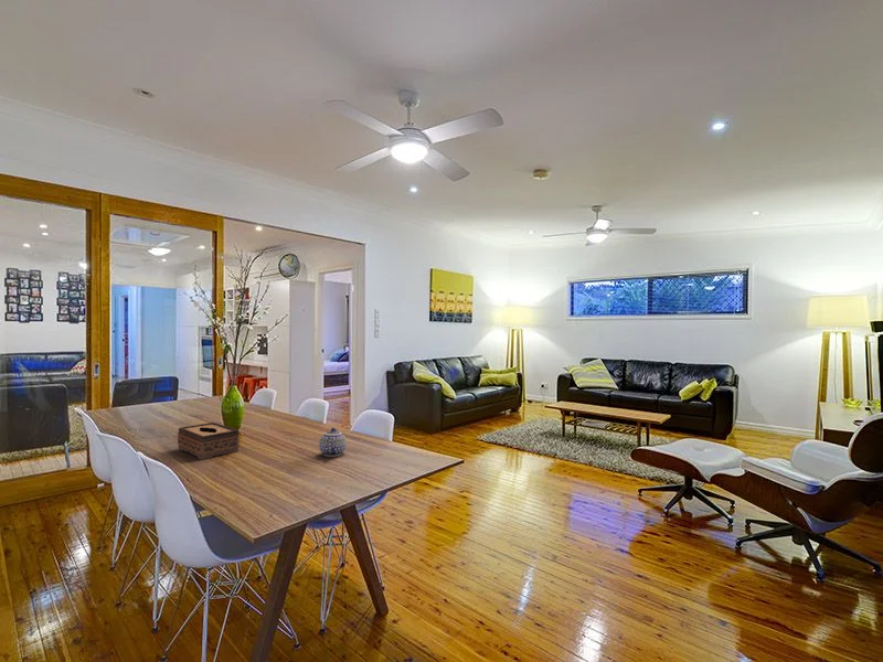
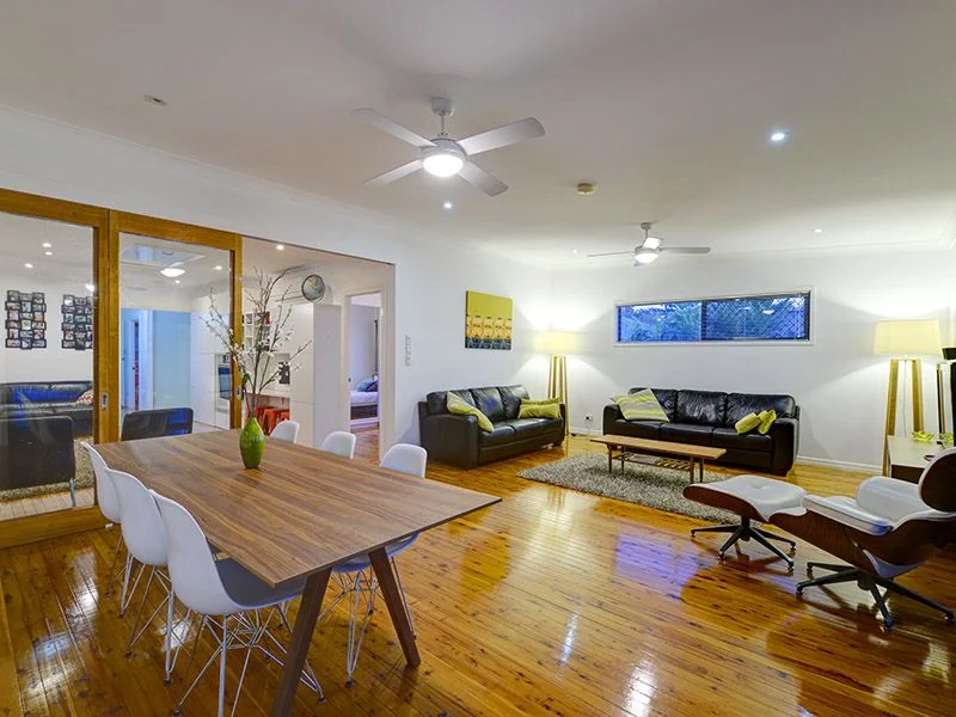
- tissue box (208, 439)
- teapot (332, 440)
